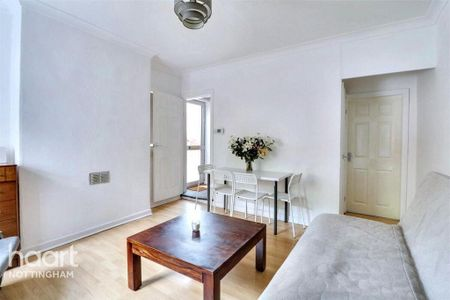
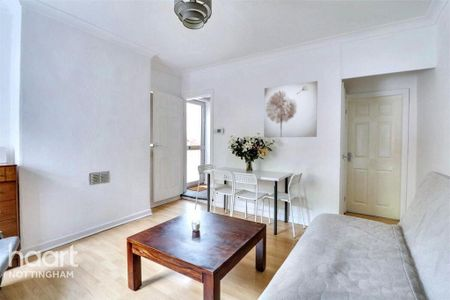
+ wall art (289, 111)
